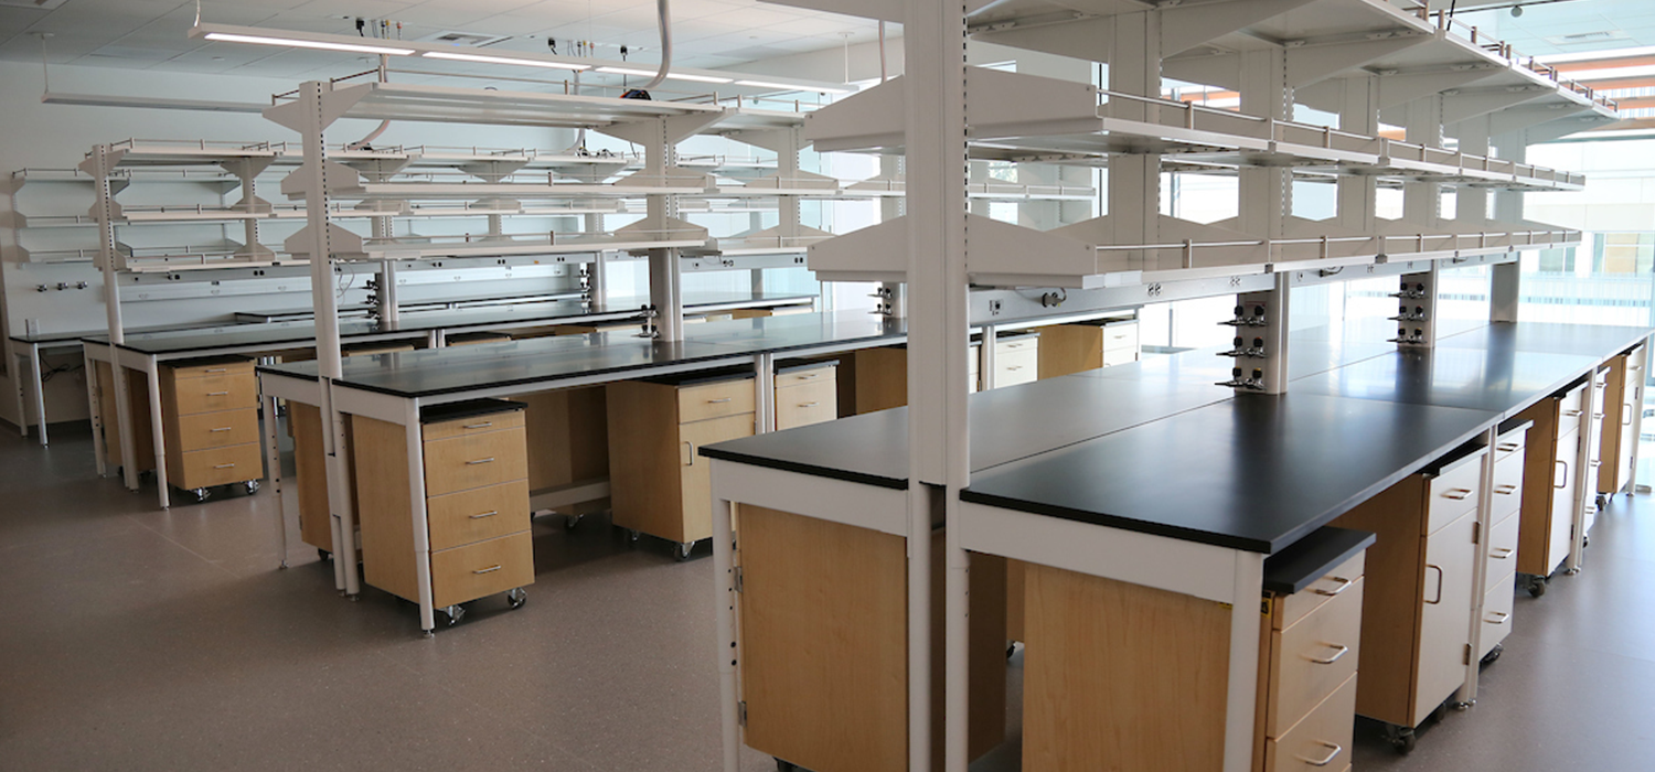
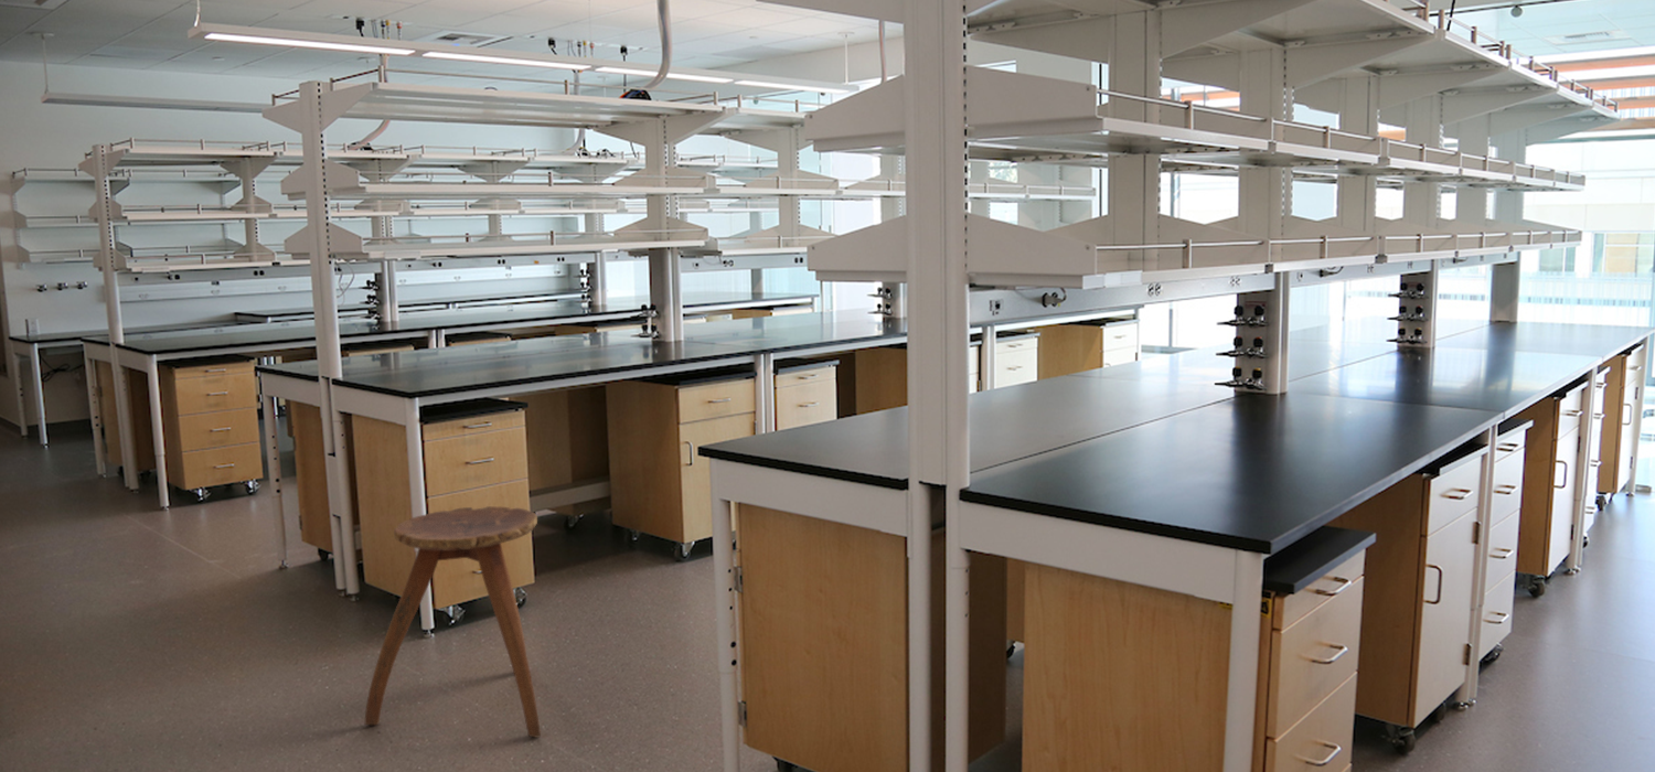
+ stool (421, 599)
